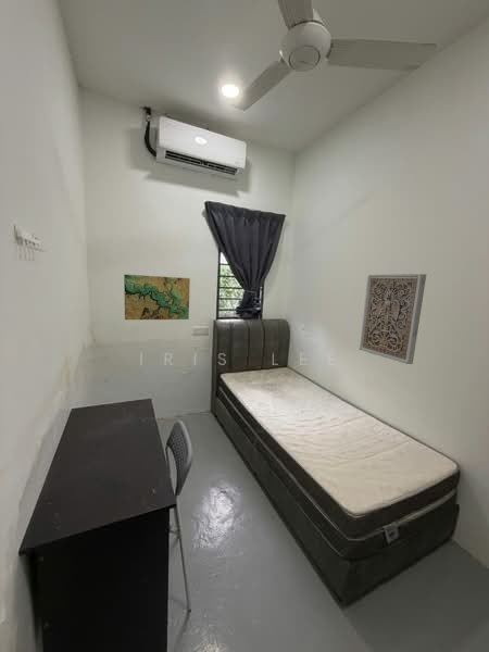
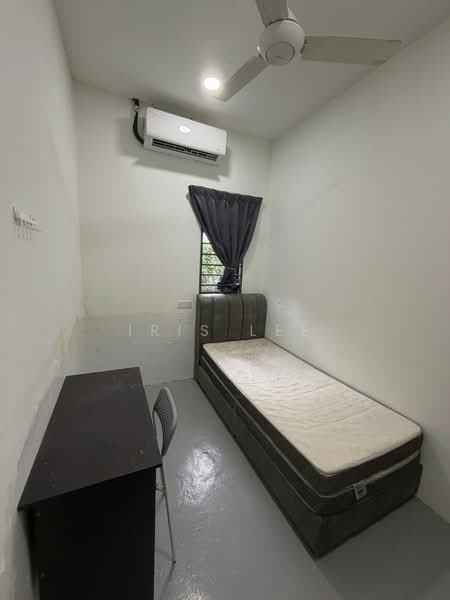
- topographic map (158, 298)
- wall panel (387, 316)
